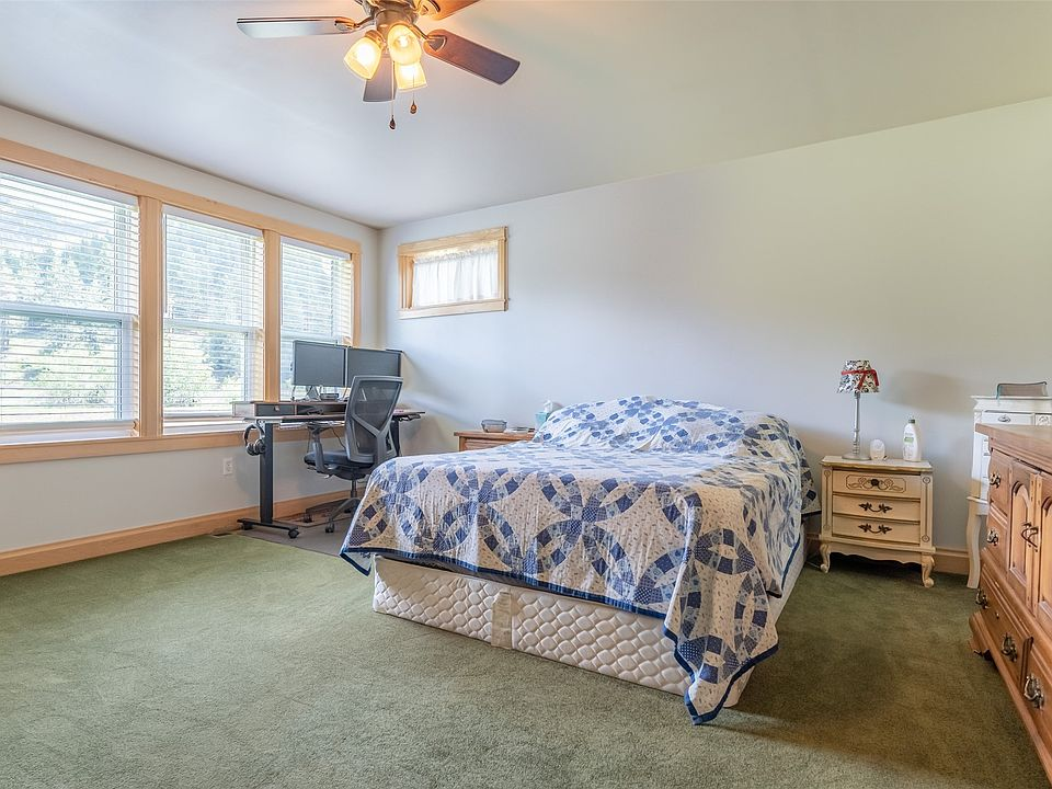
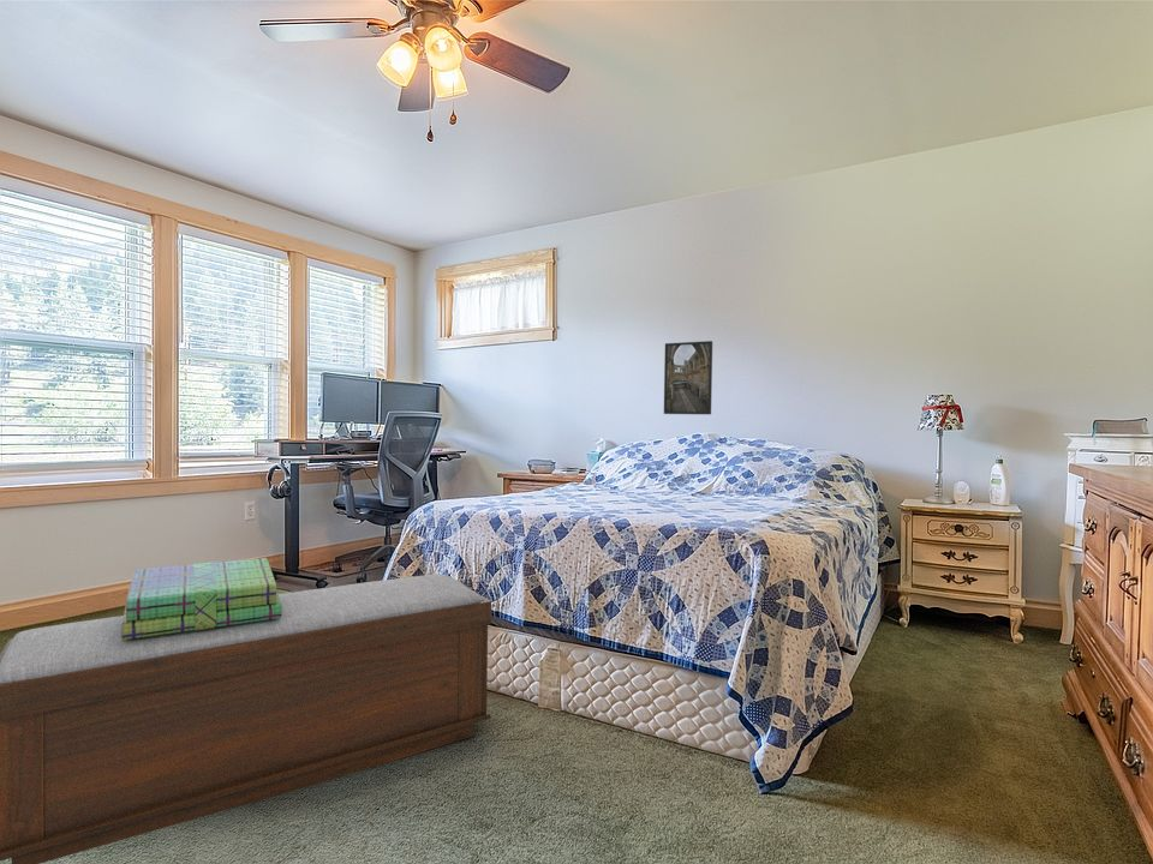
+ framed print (687, 378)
+ stack of books (204, 596)
+ bench (275, 685)
